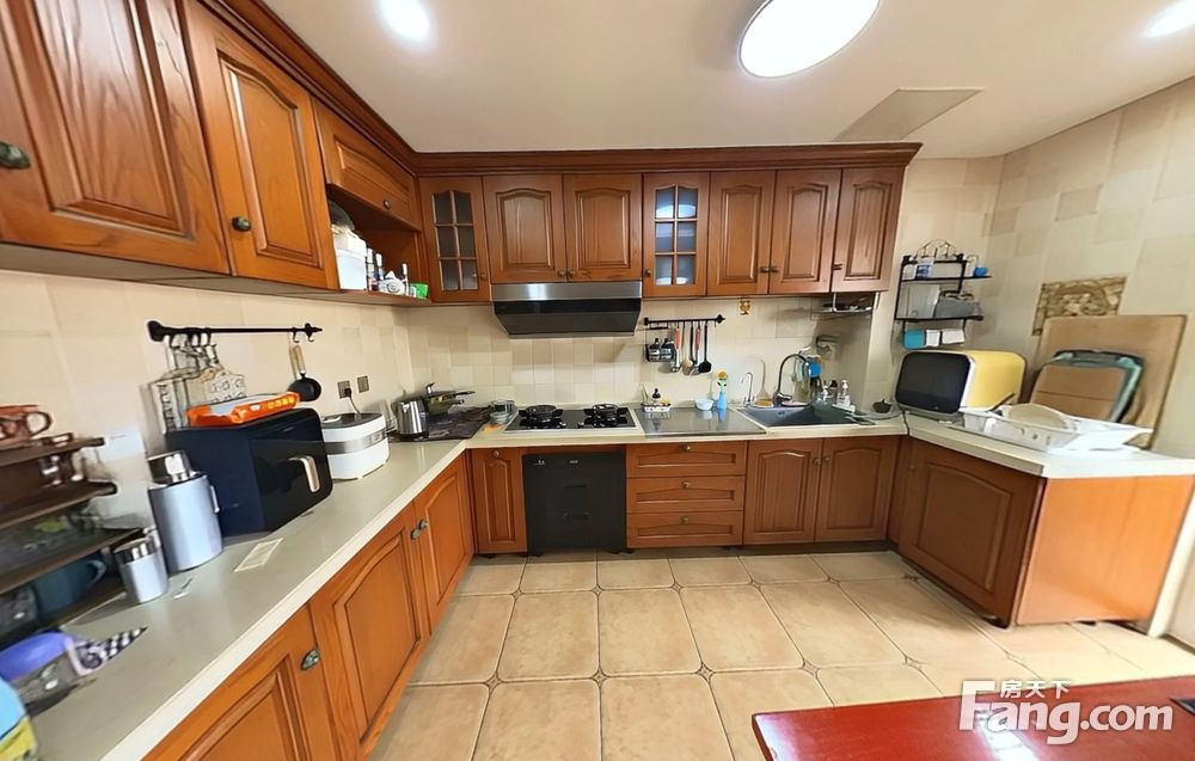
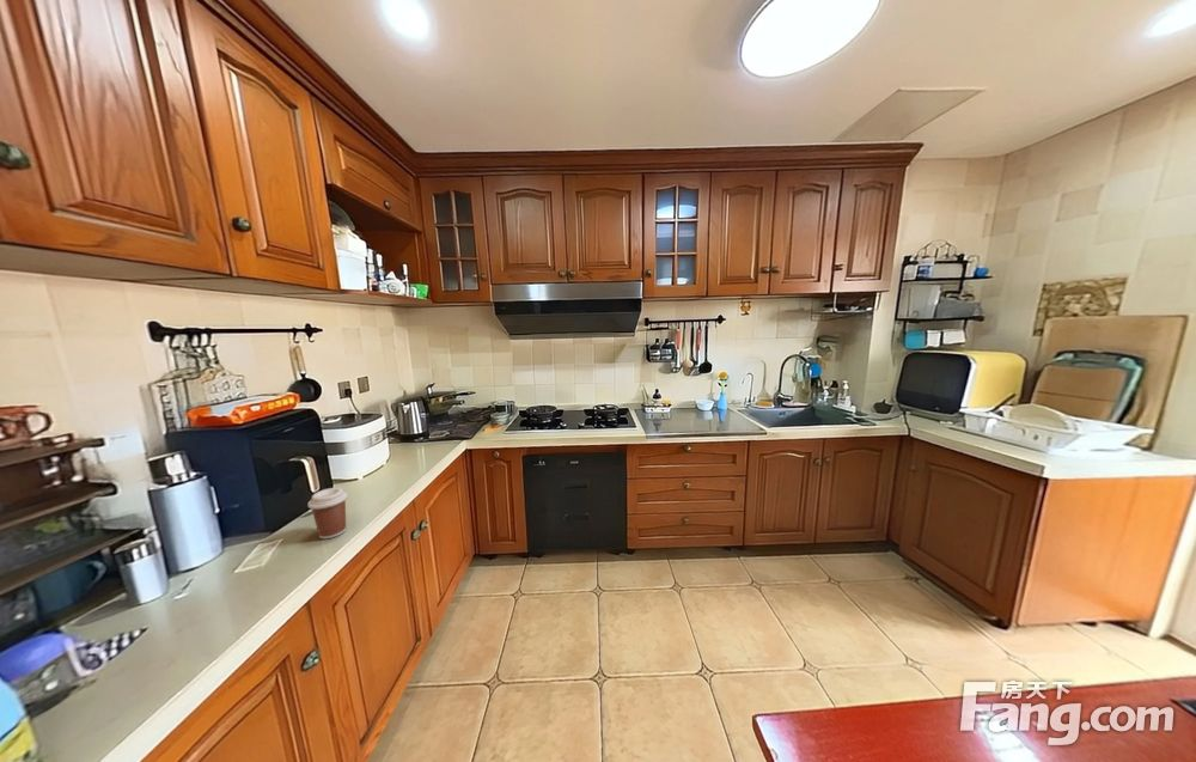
+ coffee cup (330, 512)
